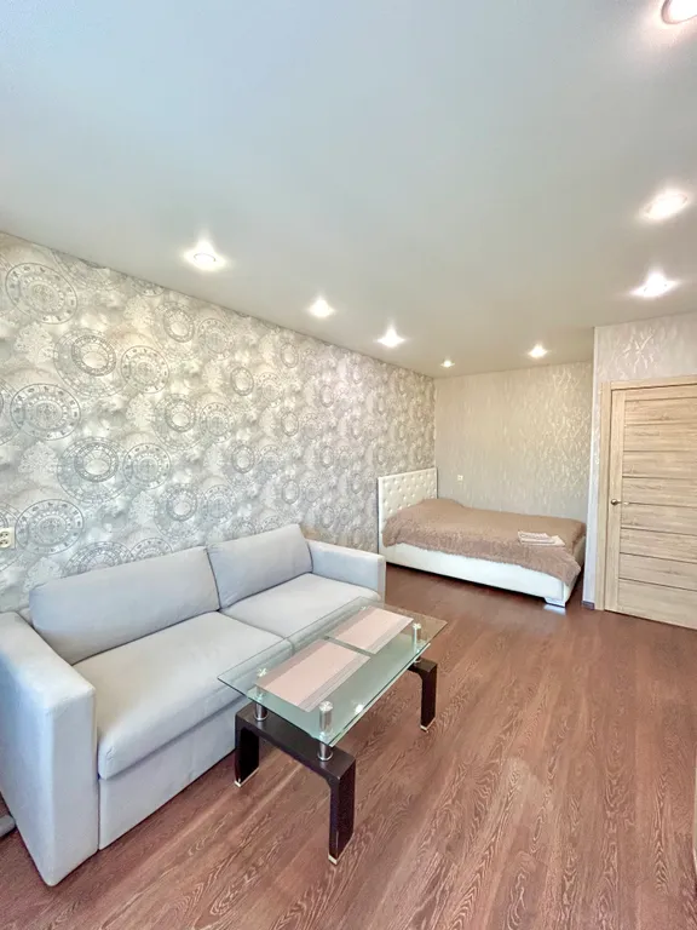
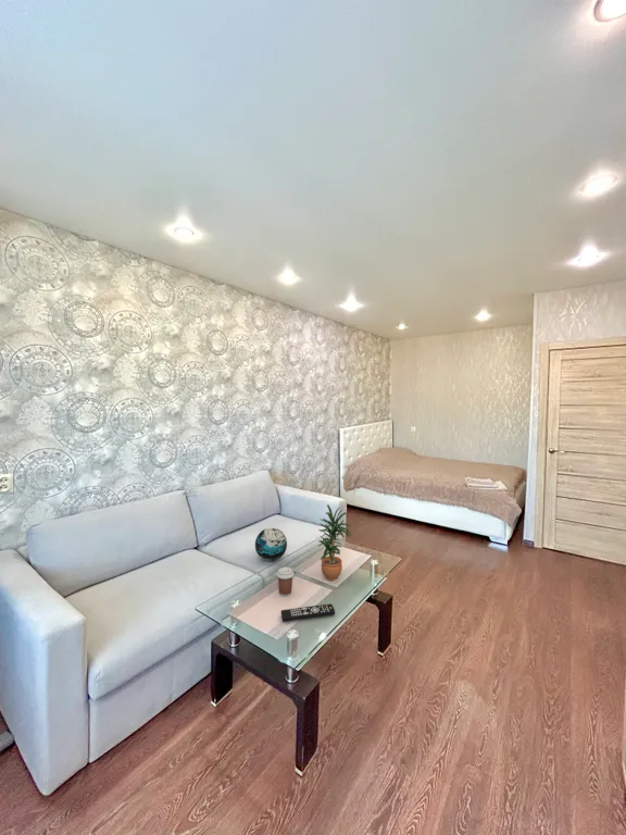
+ decorative orb (271, 544)
+ coffee cup (285, 581)
+ remote control (308, 612)
+ potted plant (334, 544)
